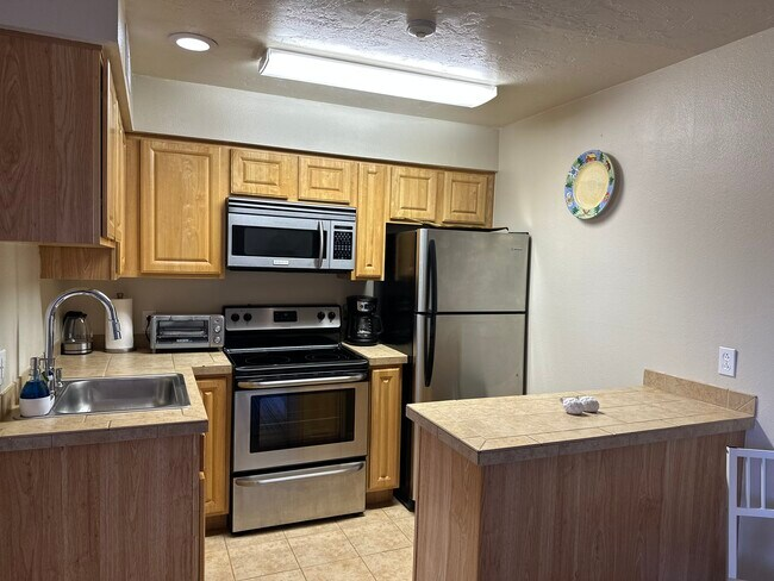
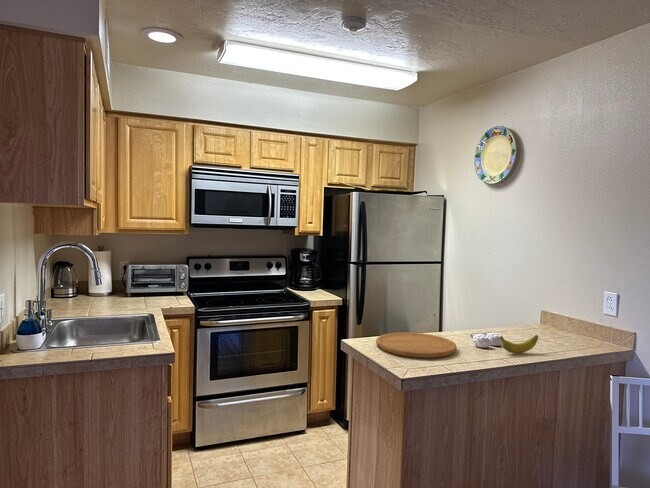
+ banana (518, 344)
+ cutting board (415, 344)
